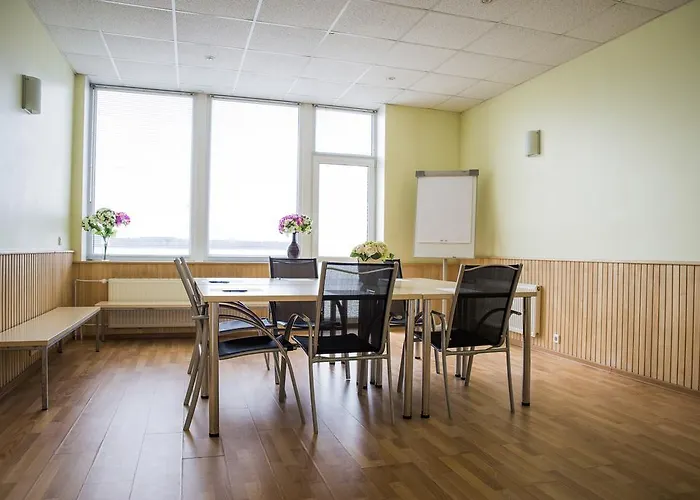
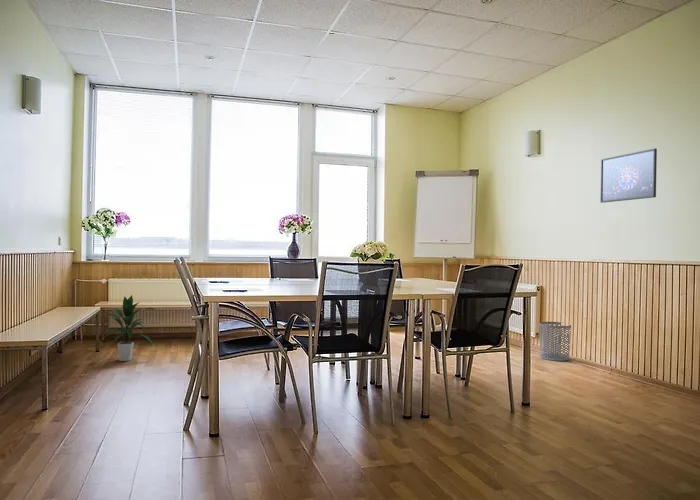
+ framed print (626, 177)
+ waste bin (554, 341)
+ indoor plant (127, 328)
